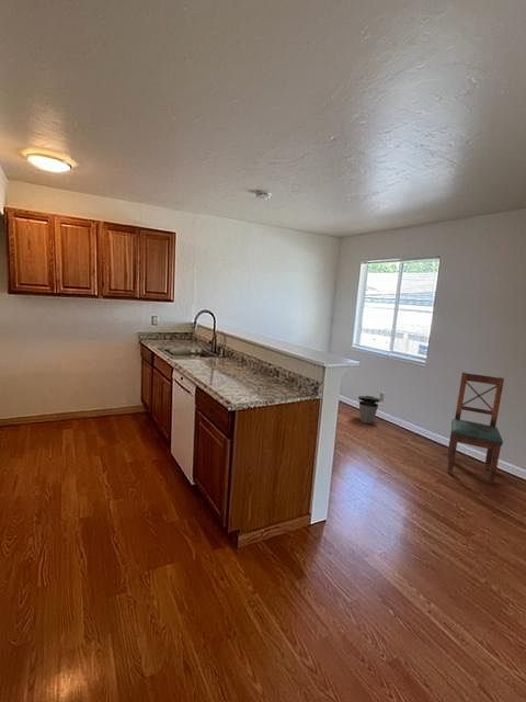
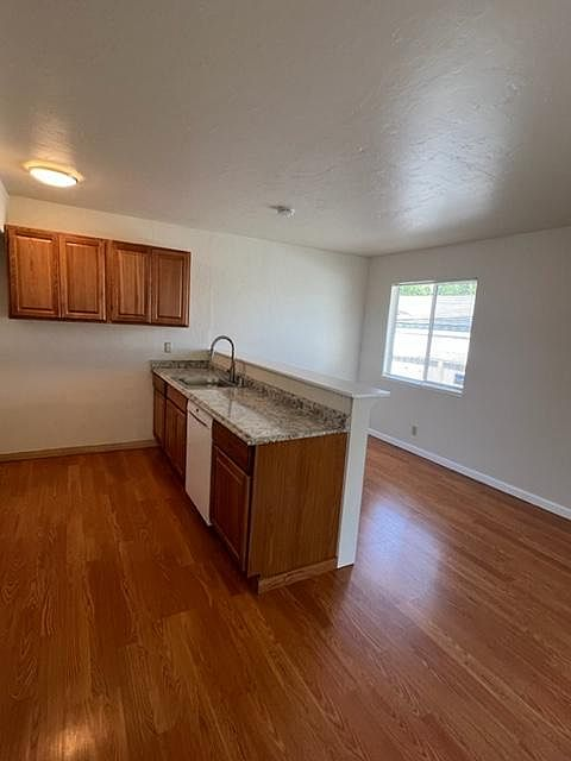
- trash can (367, 407)
- dining chair (476, 426)
